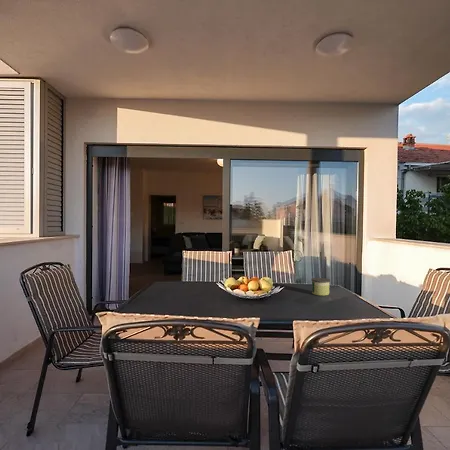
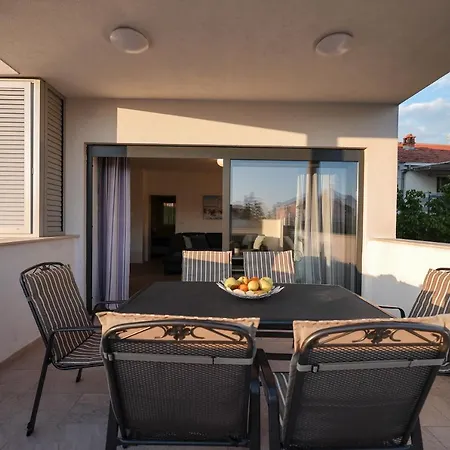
- candle (320, 286)
